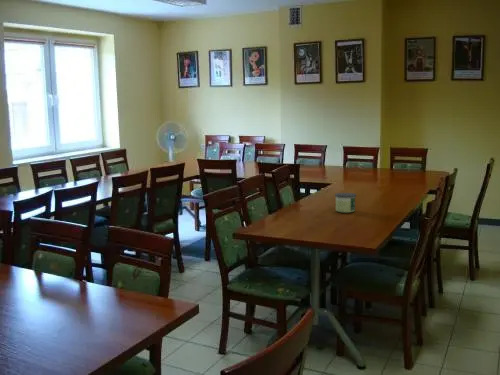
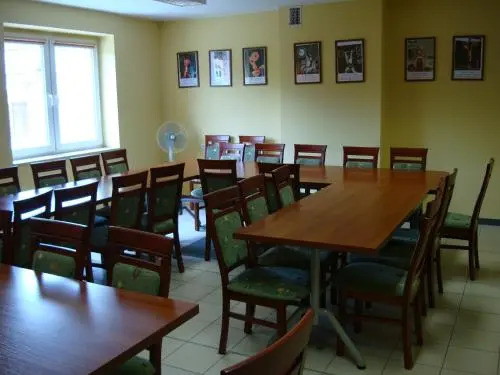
- candle (345, 202)
